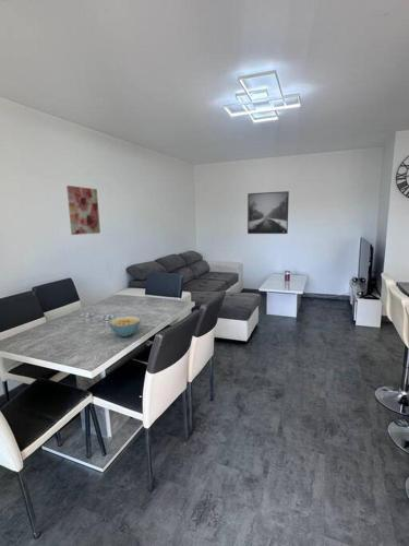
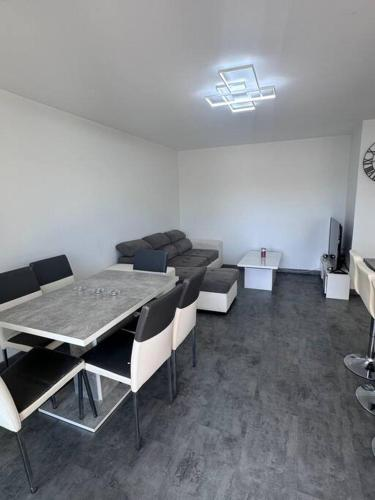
- wall art (84, 211)
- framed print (267, 213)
- cereal bowl (125, 328)
